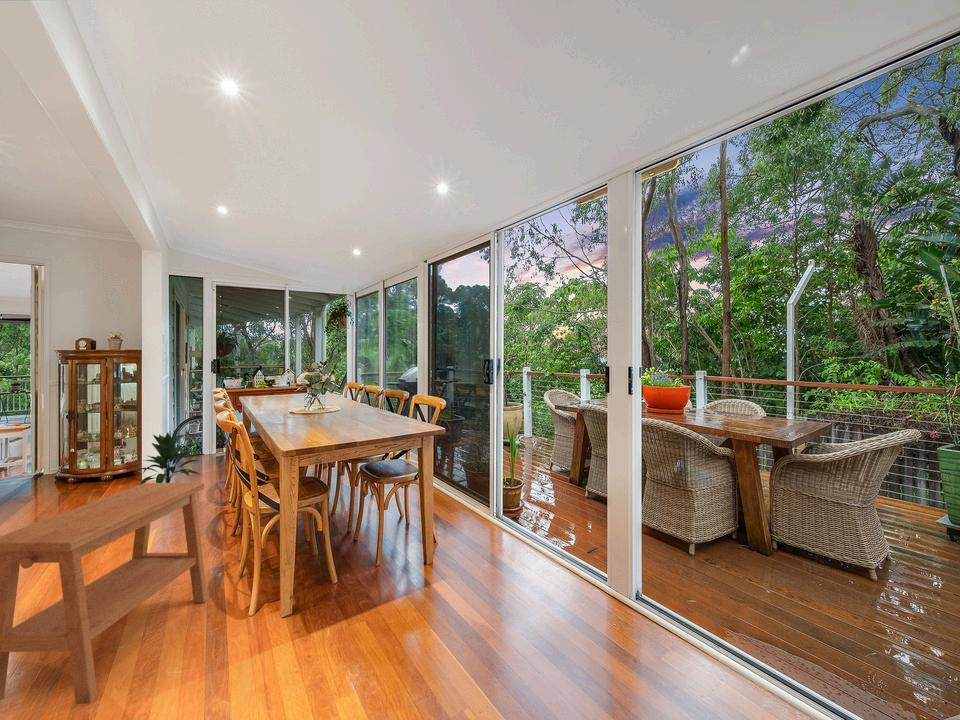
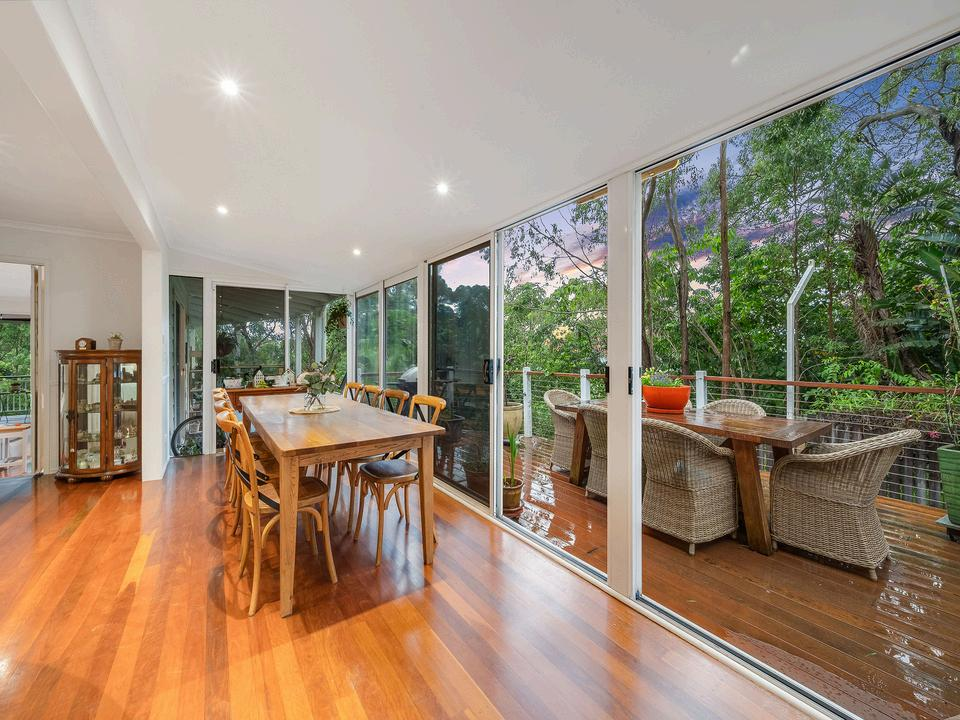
- side table (114, 574)
- indoor plant (167, 467)
